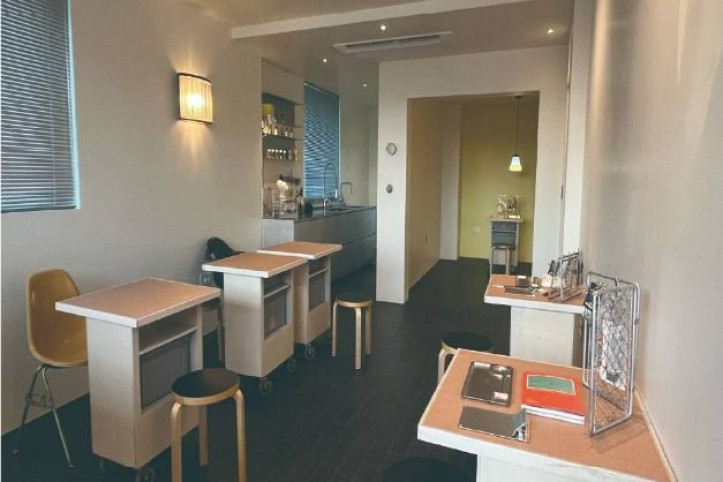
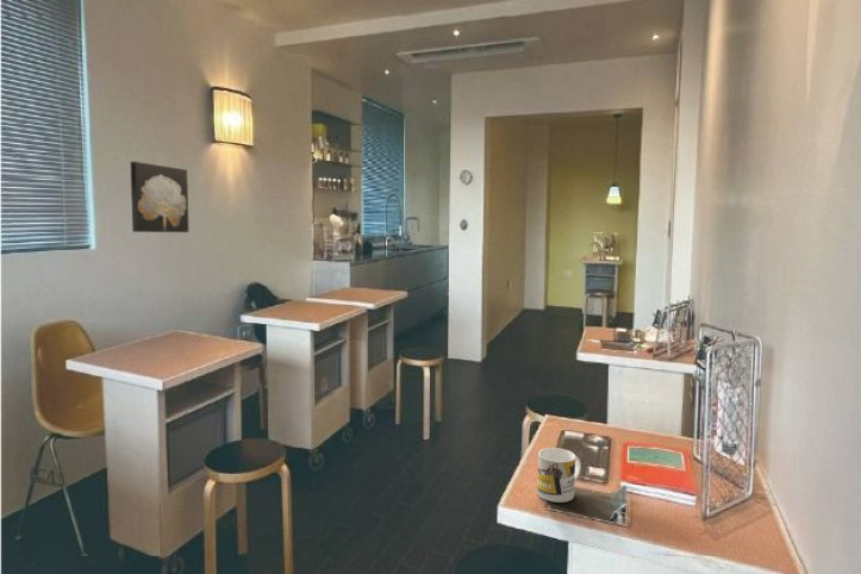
+ mug (562, 473)
+ wall art (161, 199)
